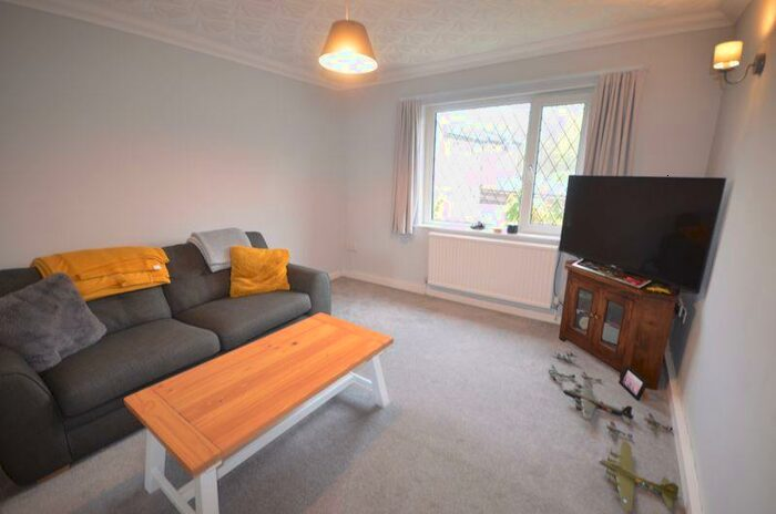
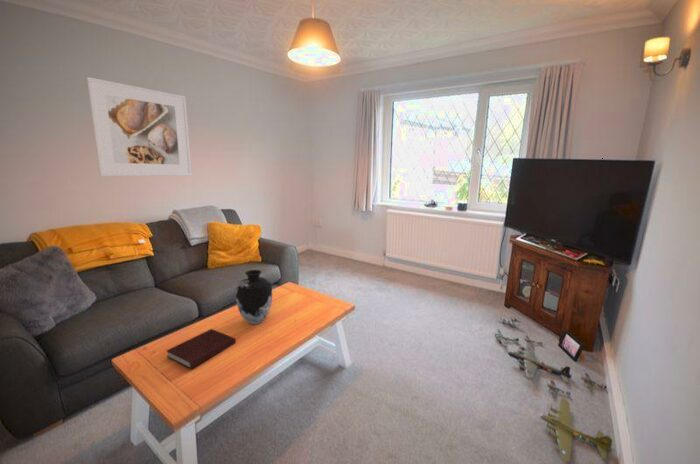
+ vase (254, 297)
+ notebook (202, 347)
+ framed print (146, 133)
